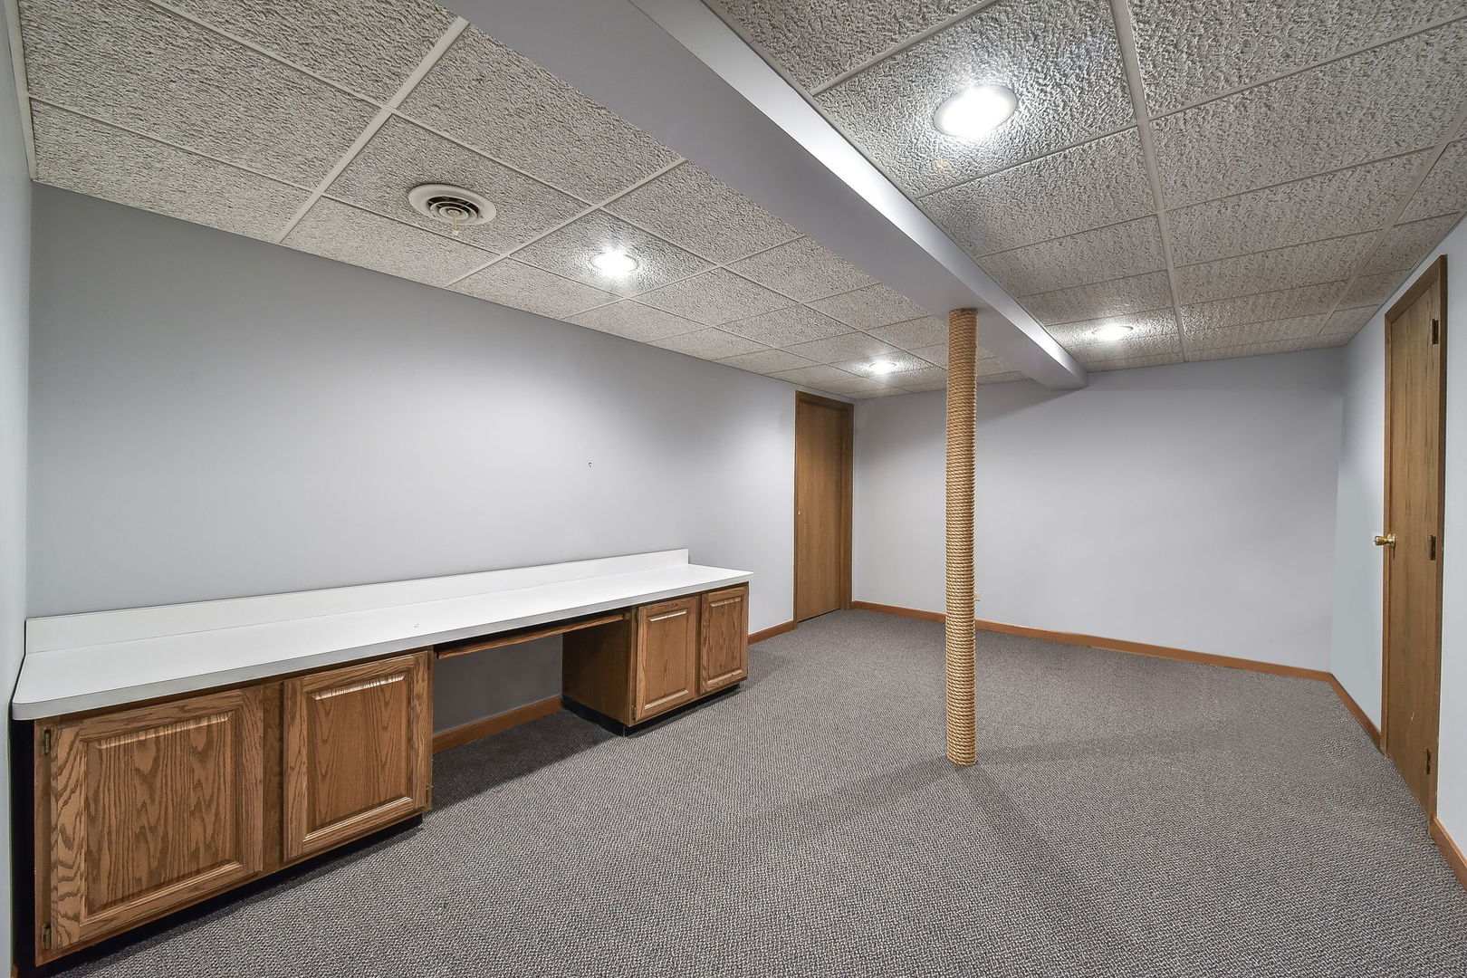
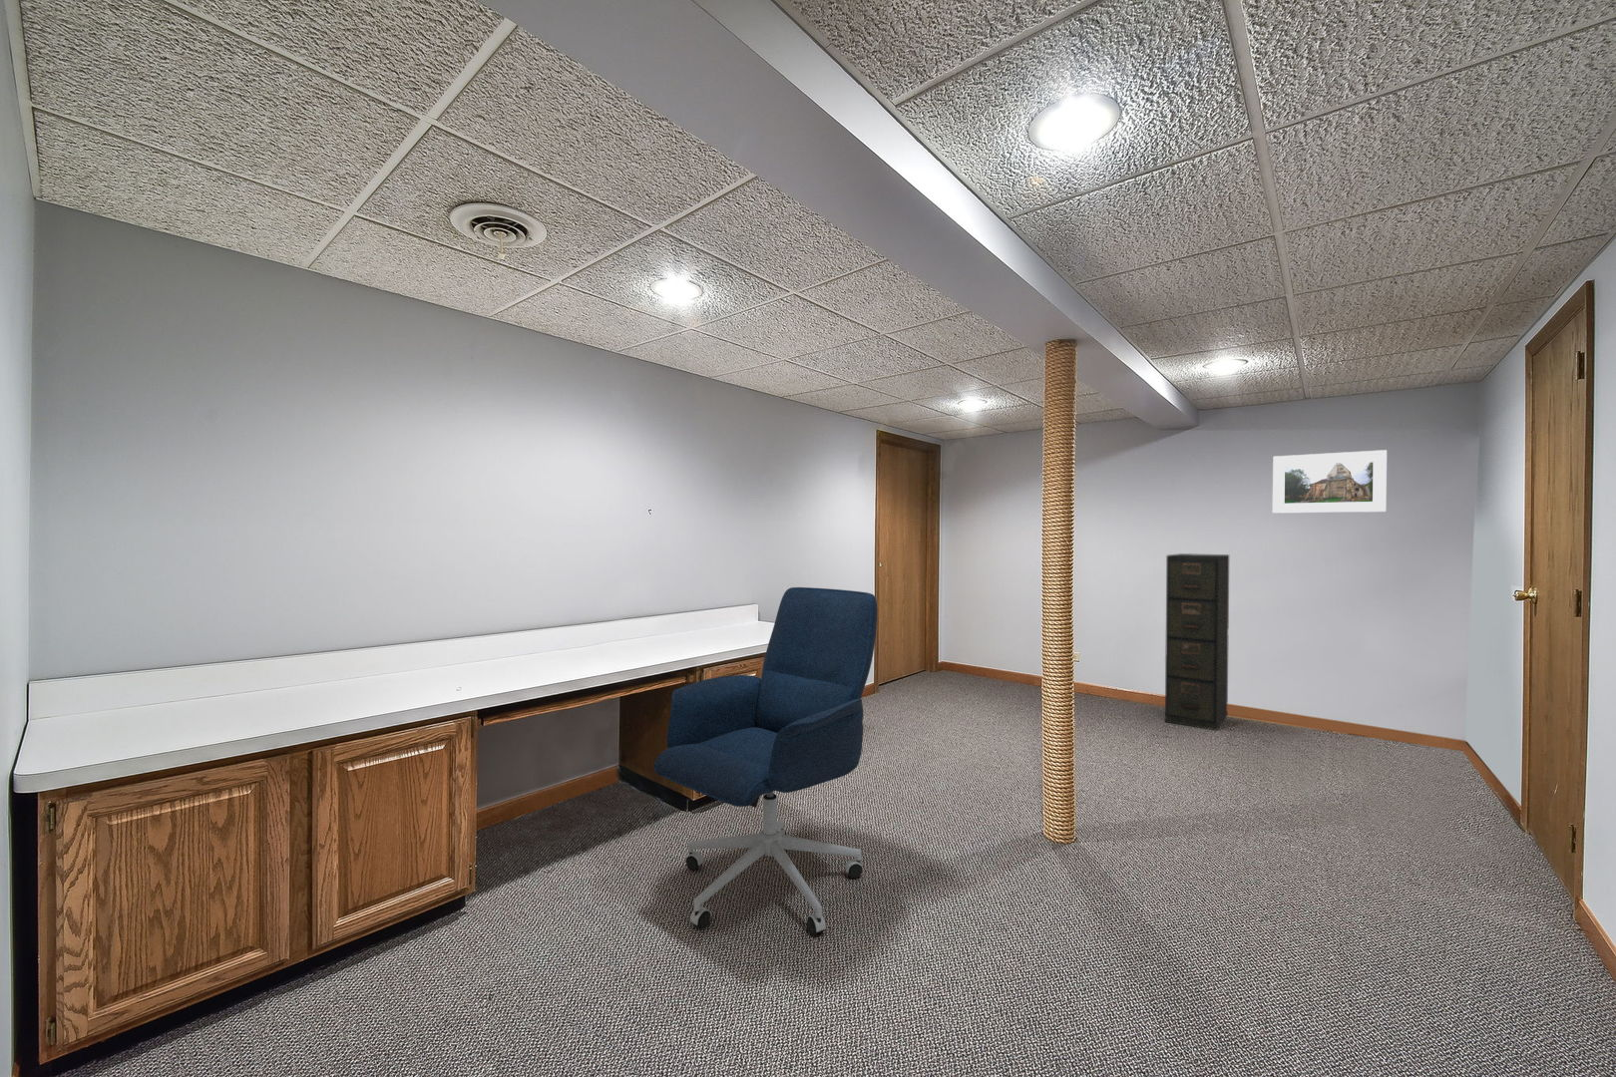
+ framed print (1326, 483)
+ filing cabinet (1198, 636)
+ office chair (774, 739)
